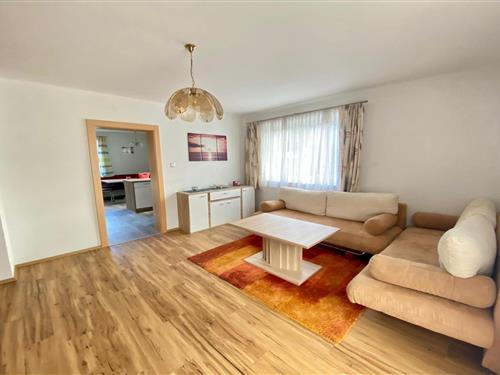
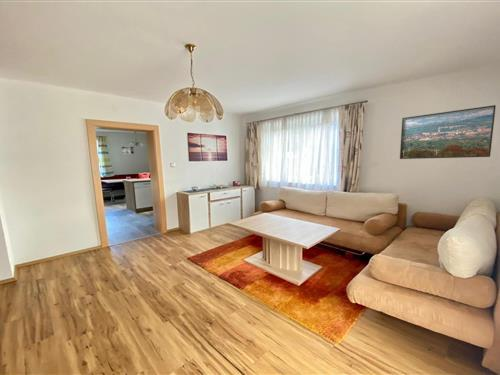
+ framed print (441, 135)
